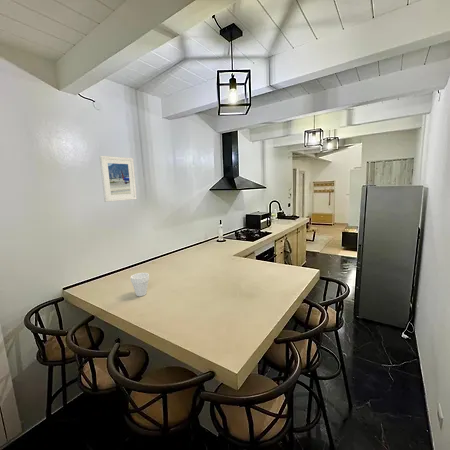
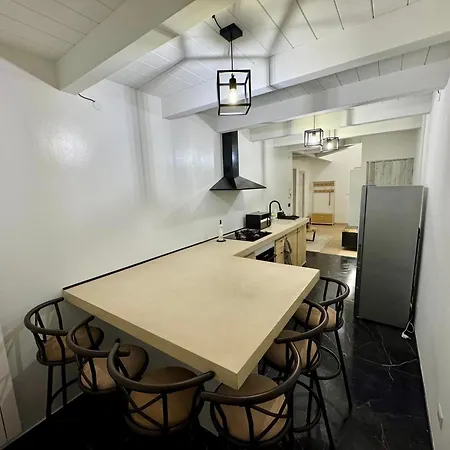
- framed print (119, 179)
- cup (140, 284)
